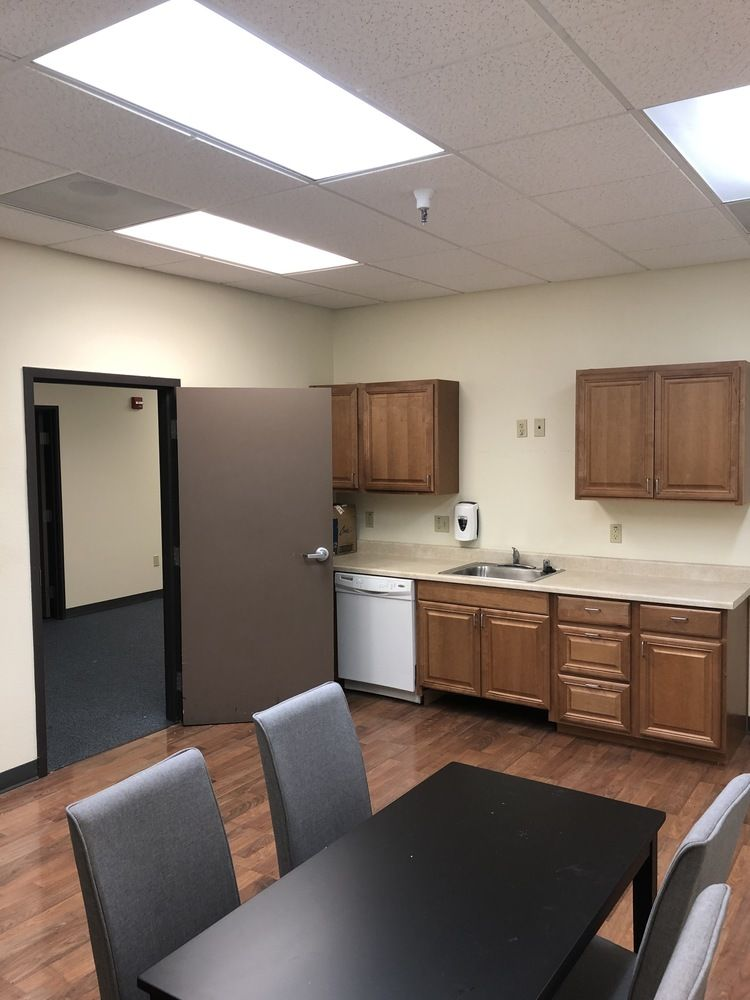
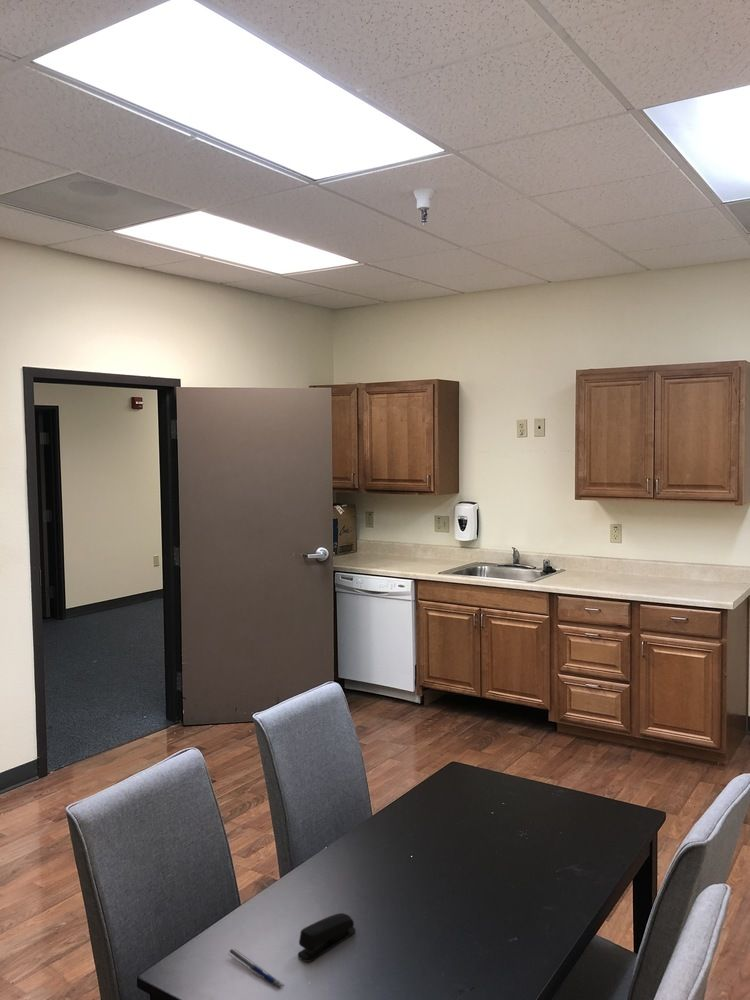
+ pen (254, 967)
+ stapler (327, 930)
